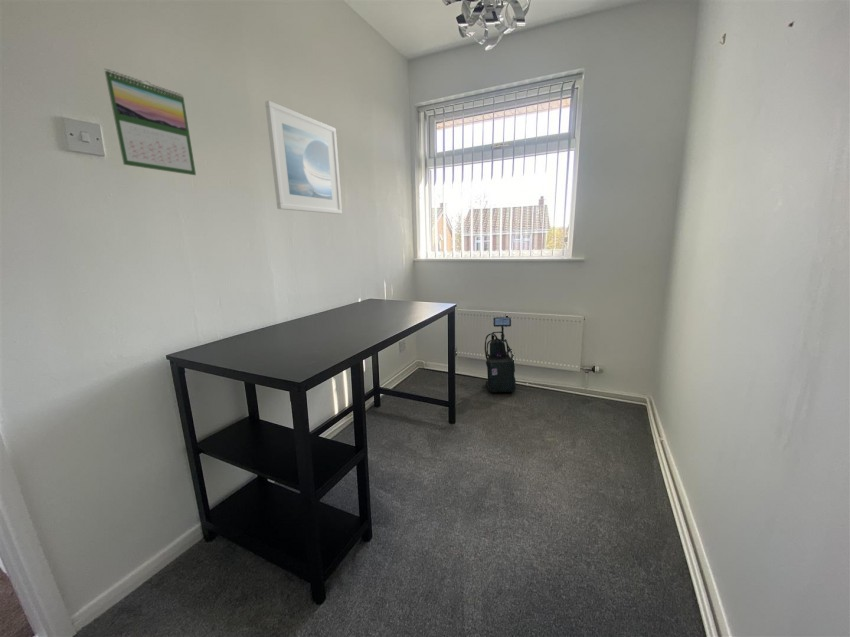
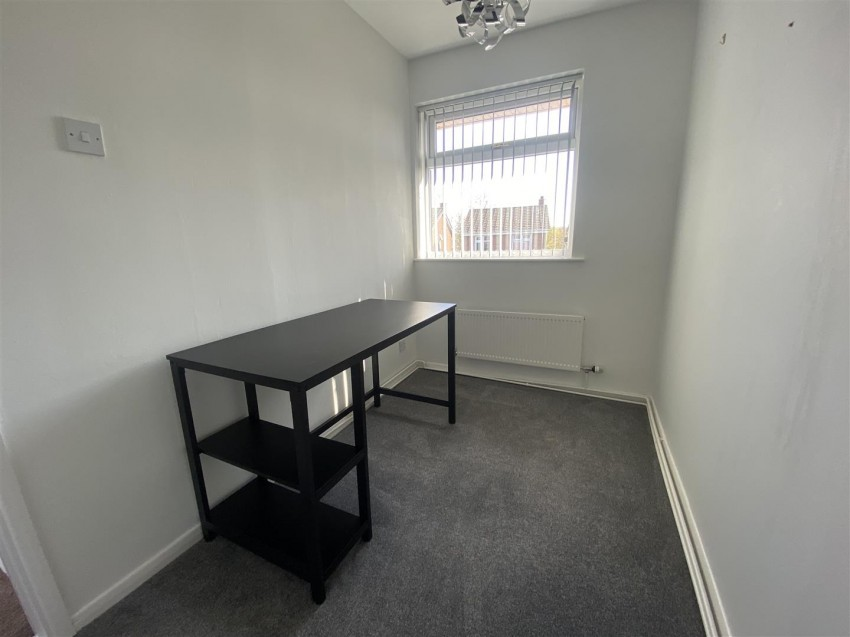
- vacuum cleaner (501, 352)
- calendar (154, 126)
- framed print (308, 165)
